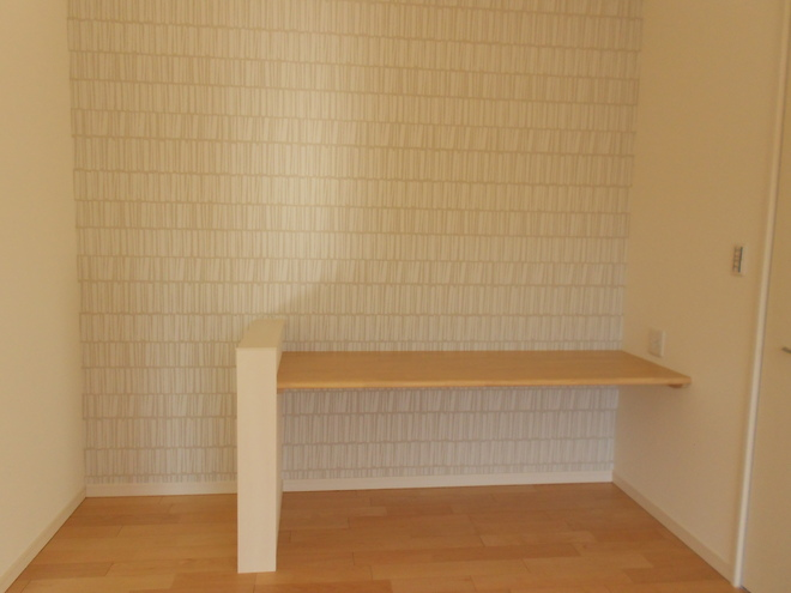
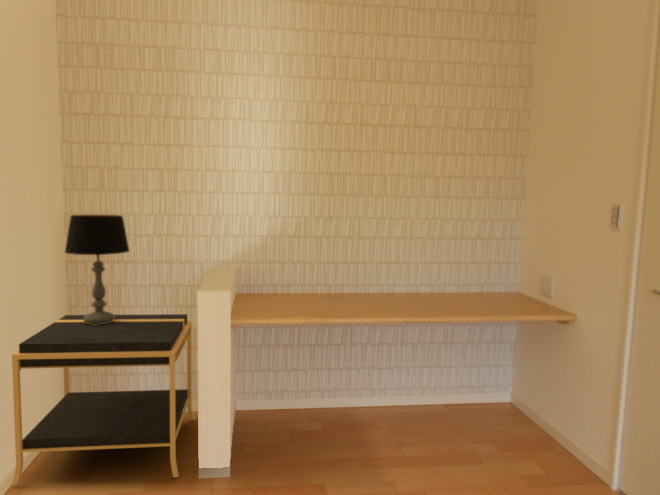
+ nightstand (114, 391)
+ table lamp (98, 268)
